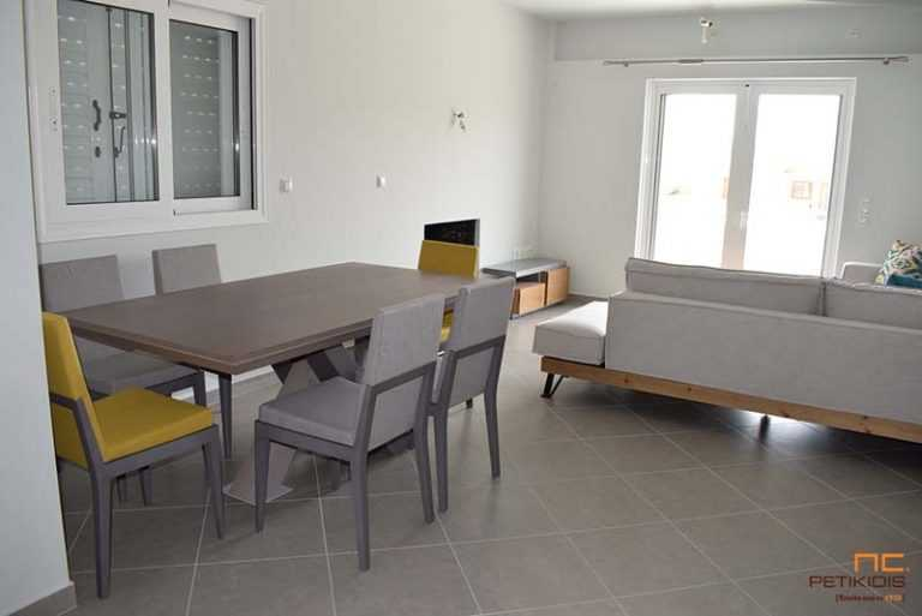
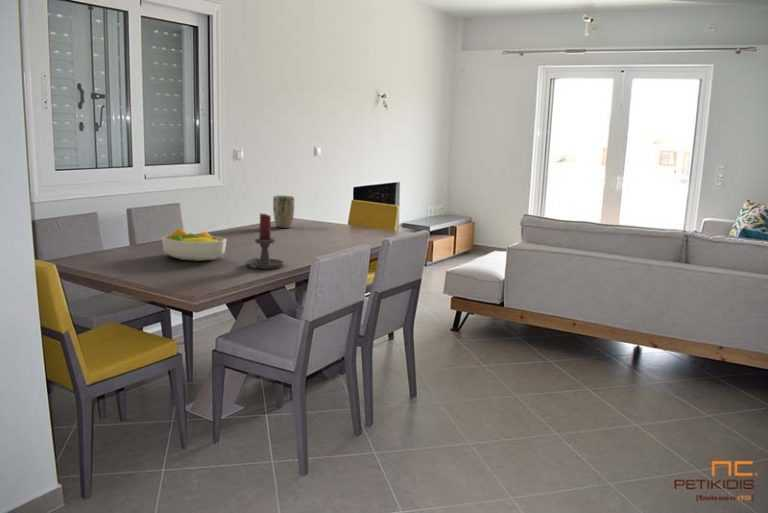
+ candle holder (262, 240)
+ plant pot (283, 211)
+ fruit bowl (194, 243)
